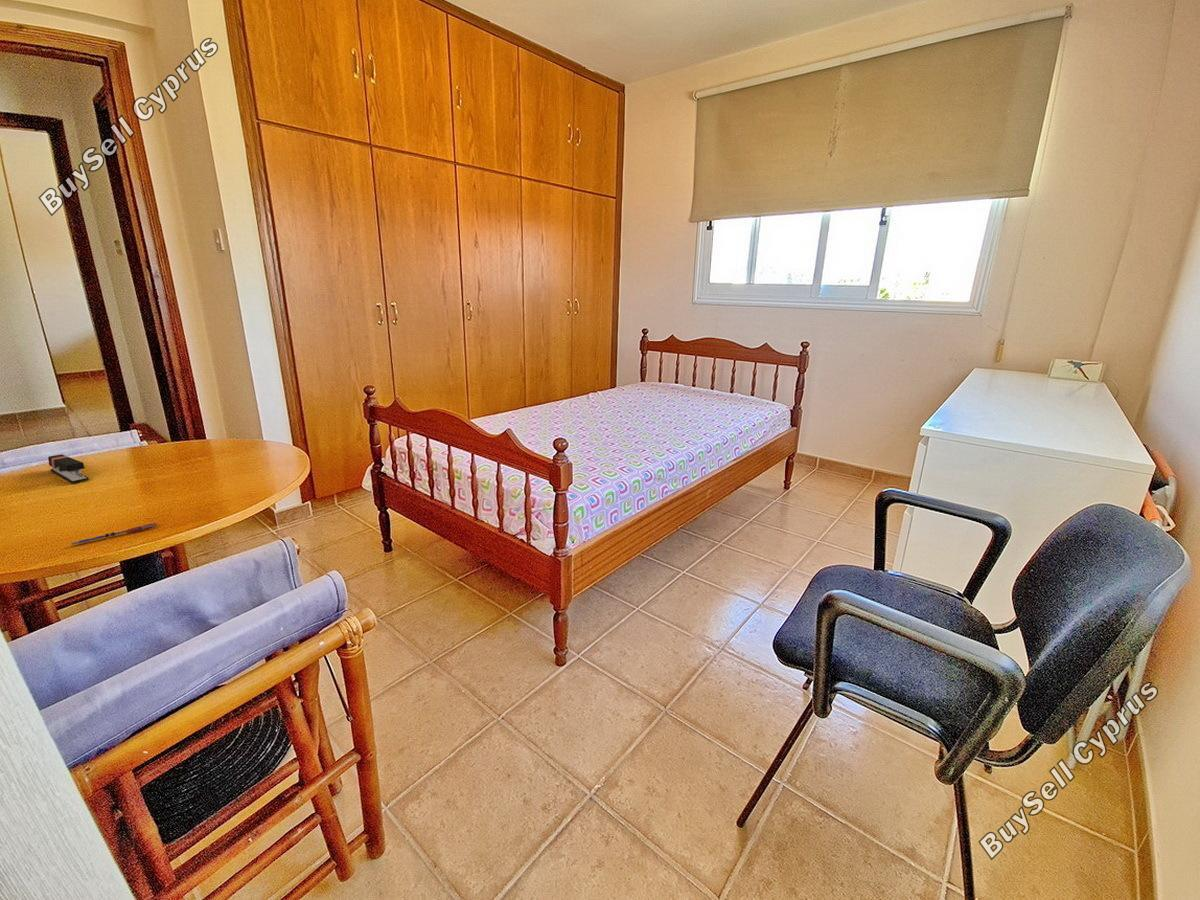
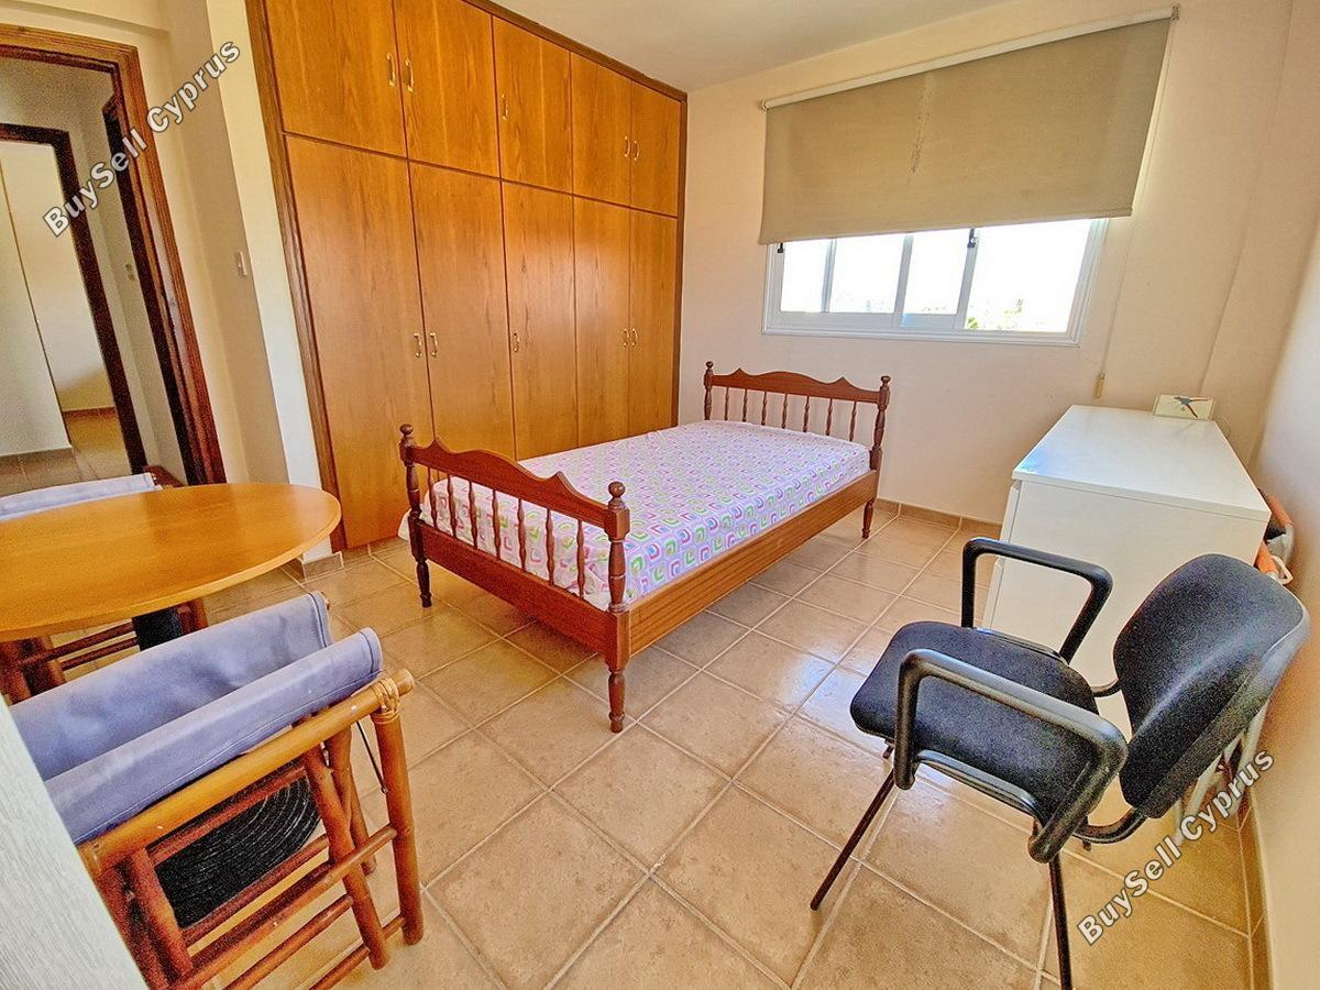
- pen (115, 533)
- stapler (66, 466)
